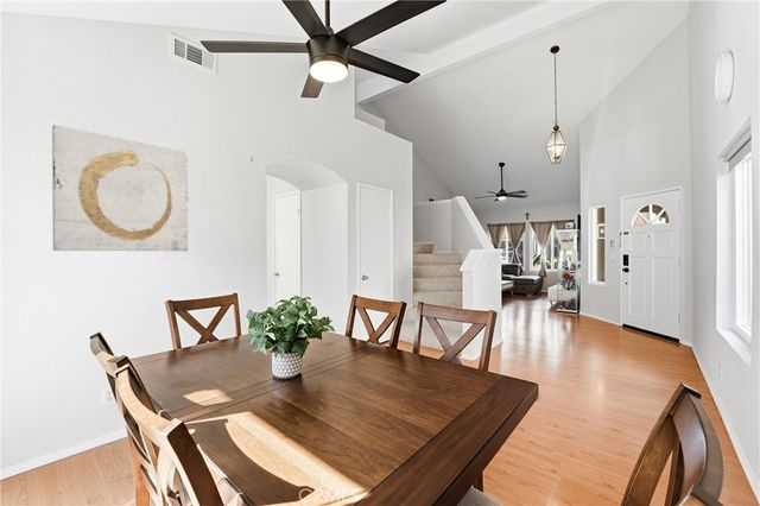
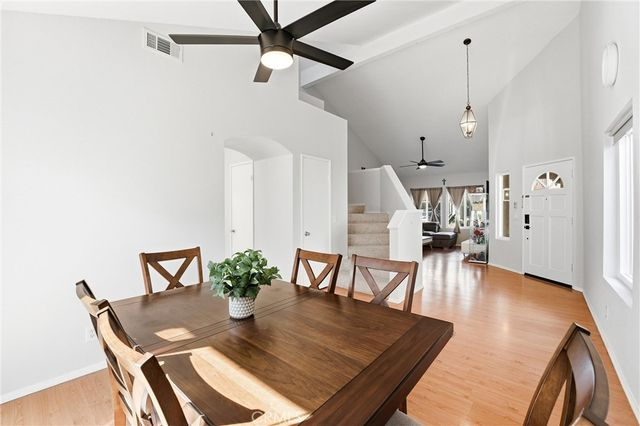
- wall art (127, 195)
